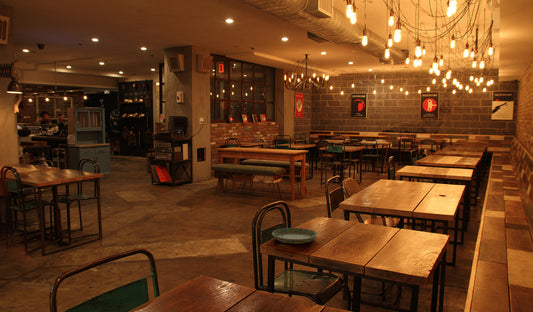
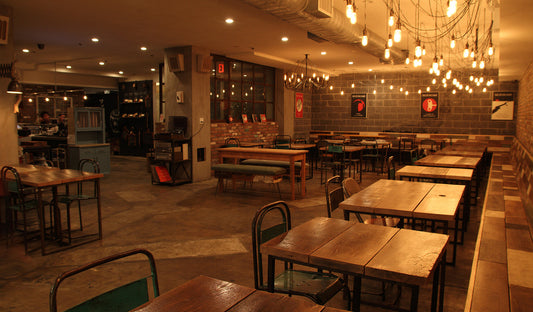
- saucer (294, 235)
